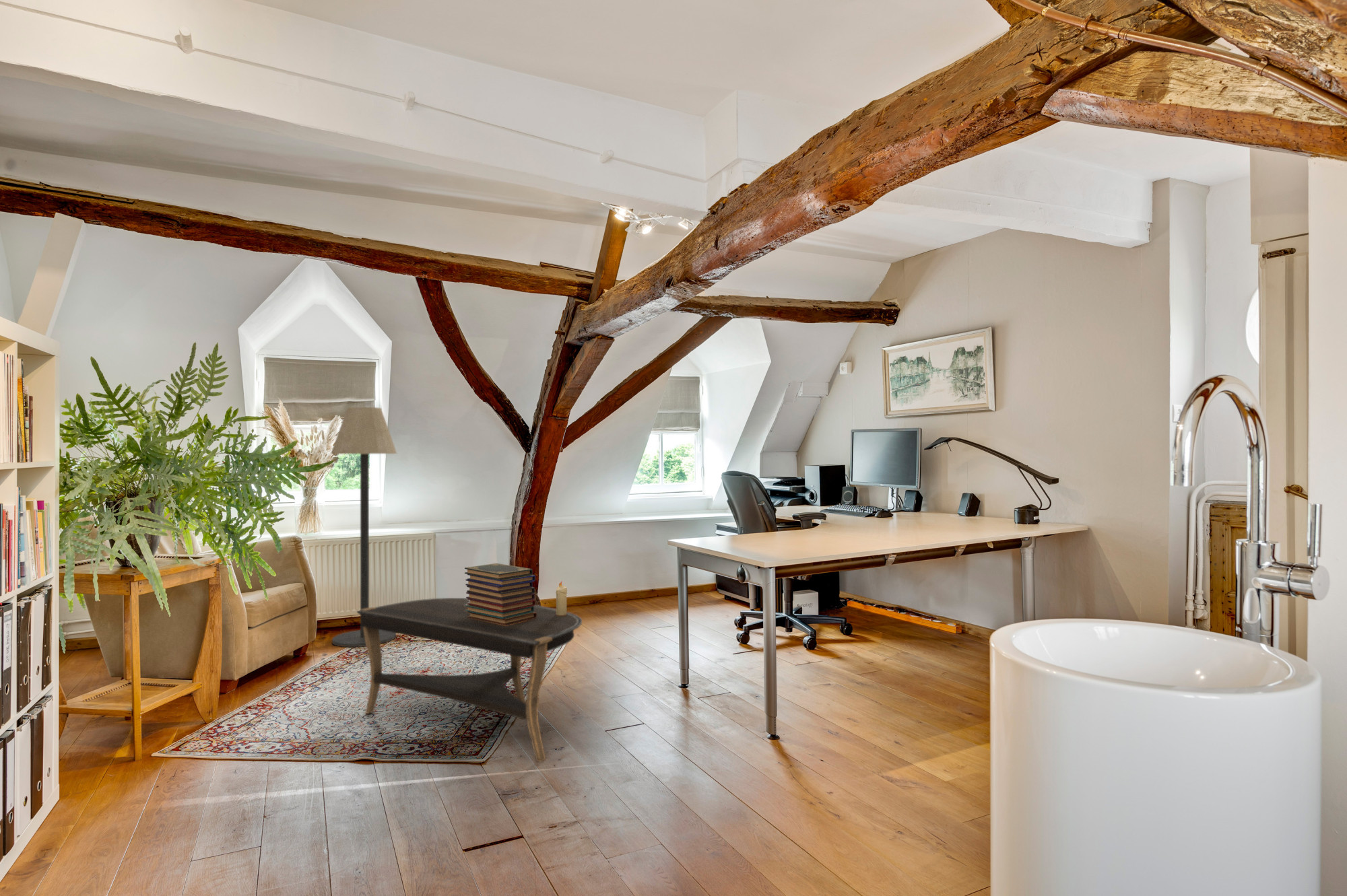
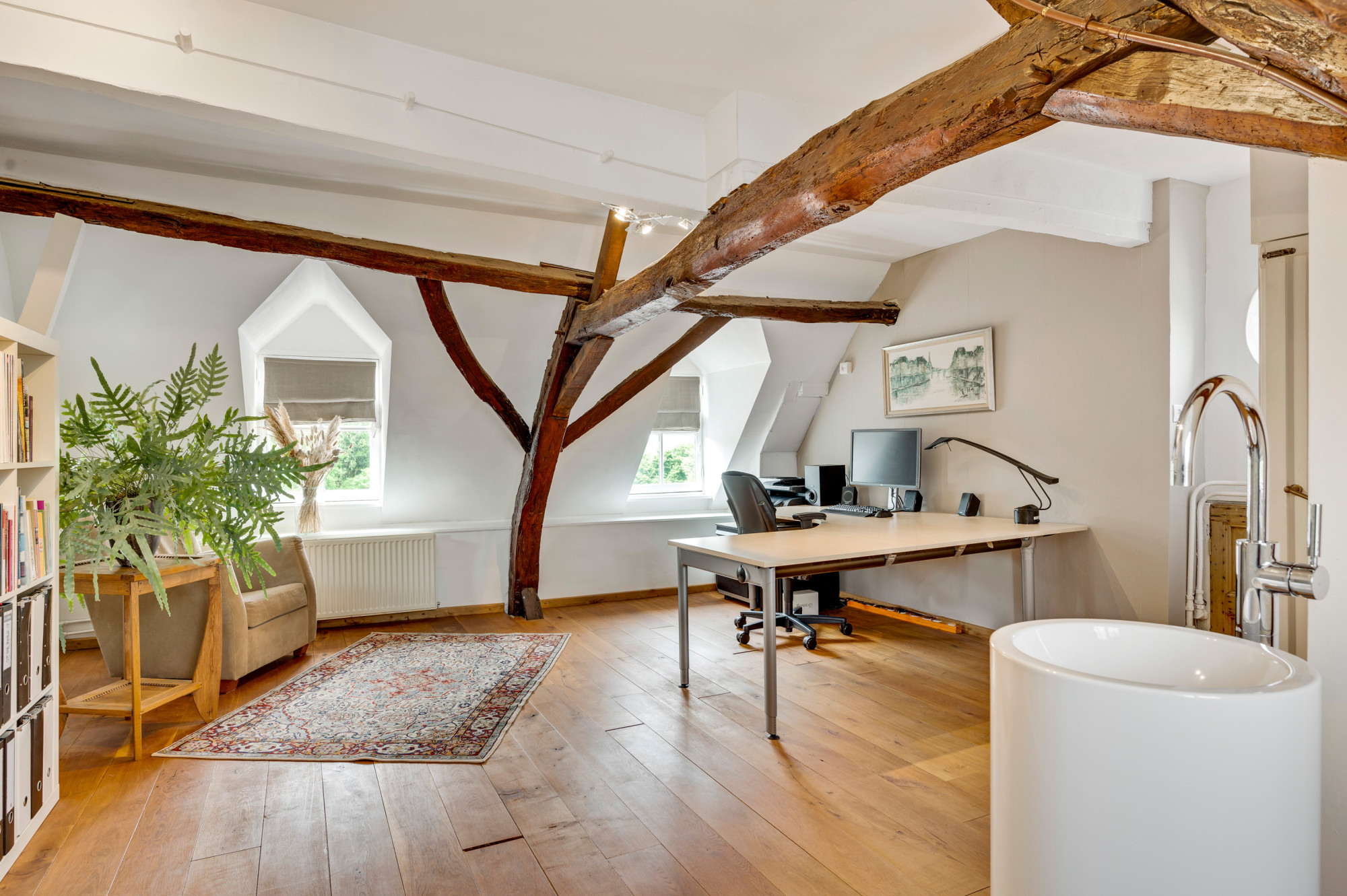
- candle (561, 597)
- book stack (499, 592)
- coffee table (486, 673)
- floor lamp (364, 524)
